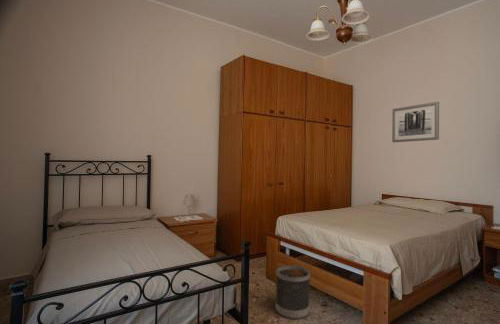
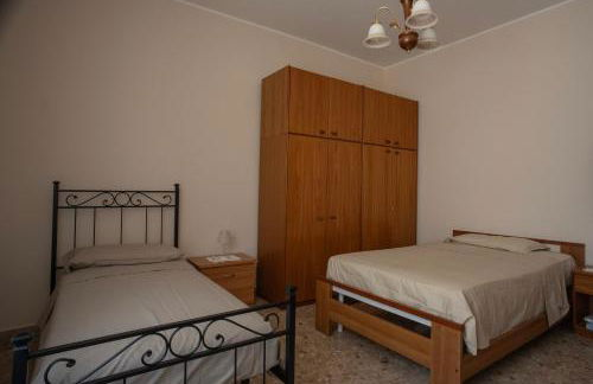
- wall art (414, 123)
- wastebasket (292, 290)
